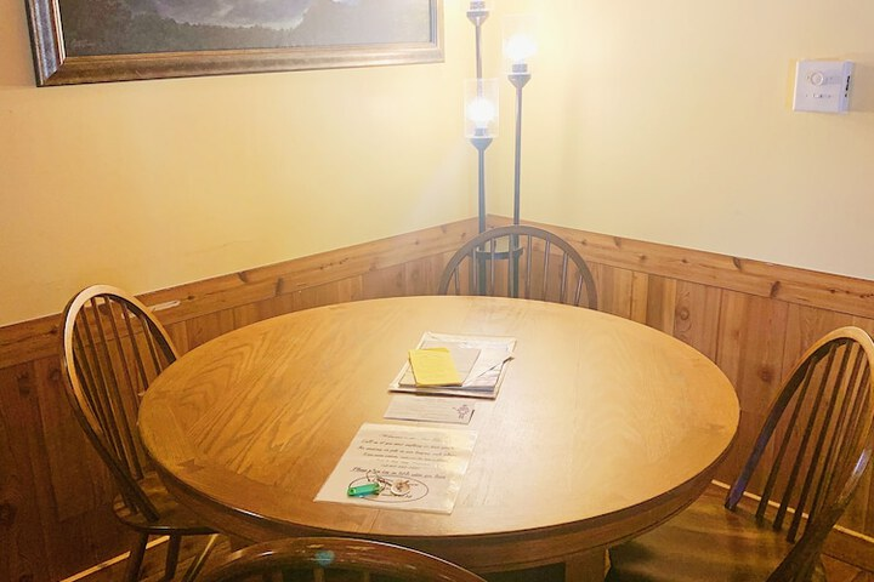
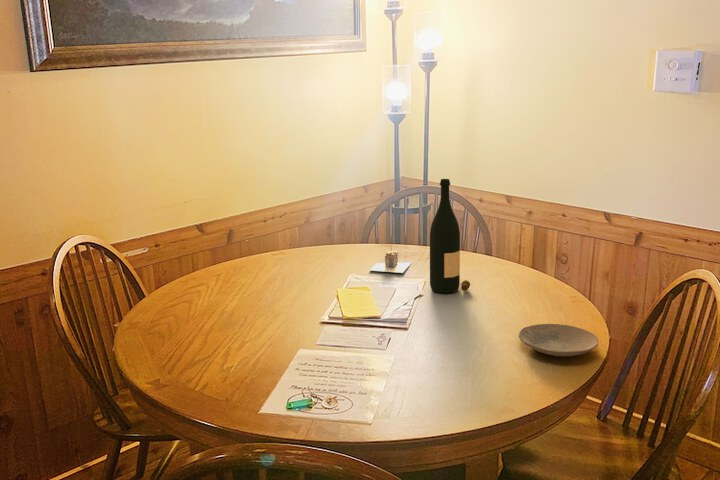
+ wine bottle (451, 233)
+ architectural model (391, 254)
+ plate (557, 342)
